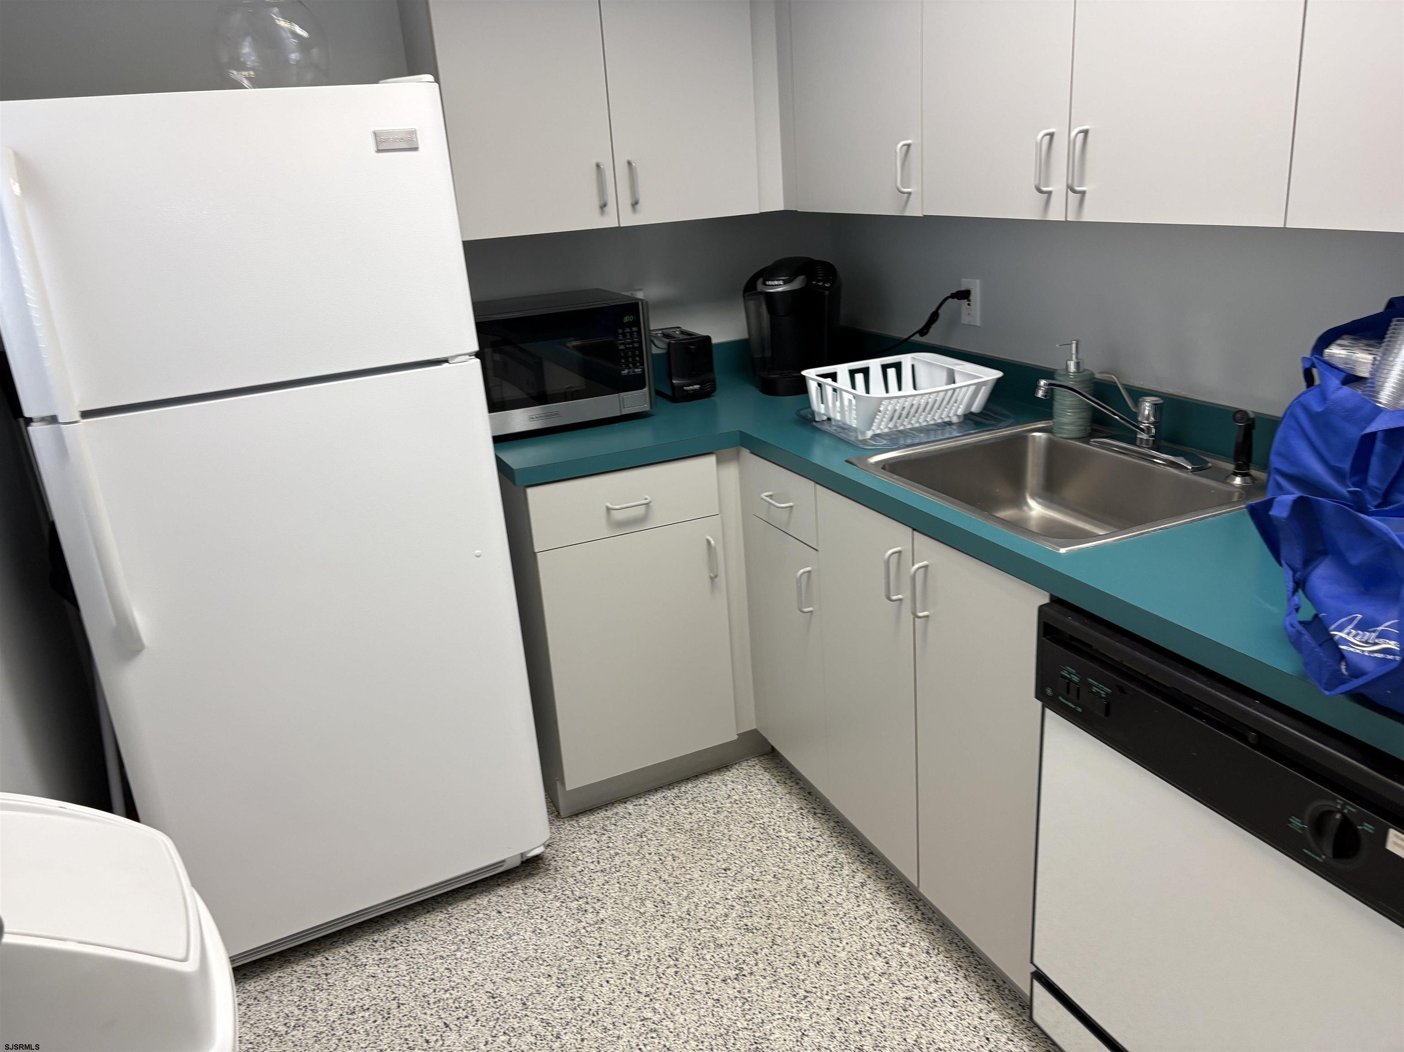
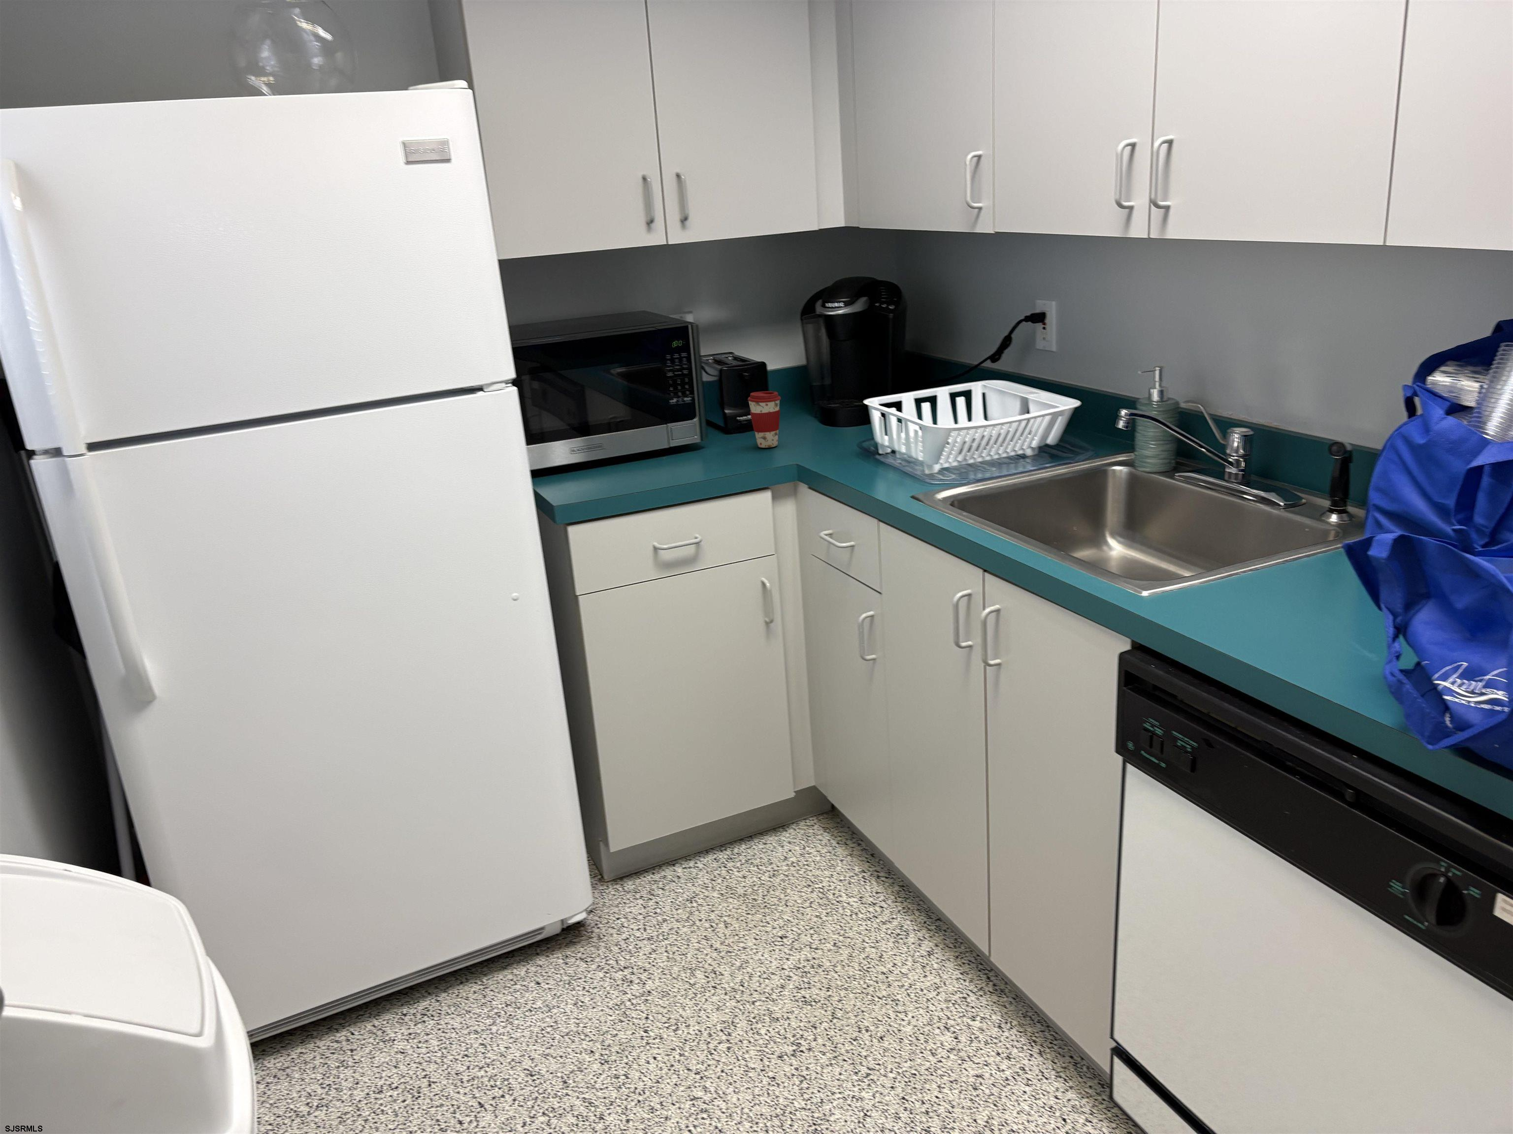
+ coffee cup (765, 419)
